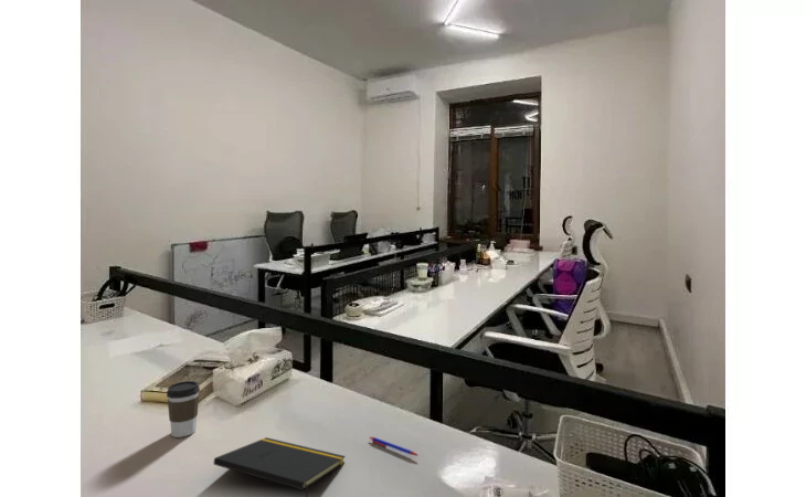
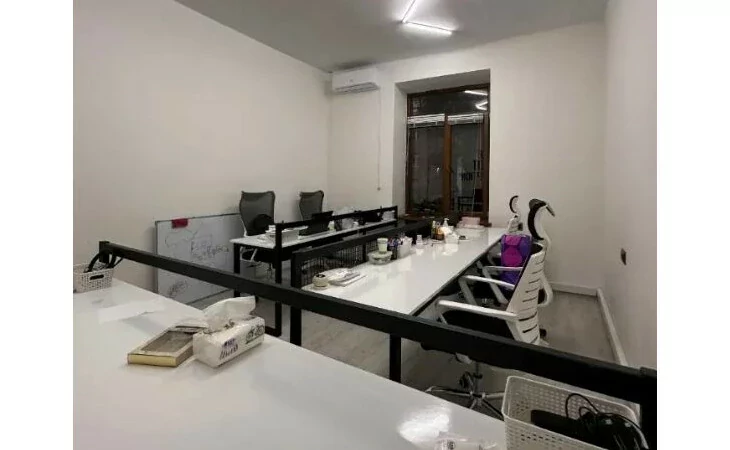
- pen (393, 445)
- coffee cup (183, 409)
- notepad (282, 459)
